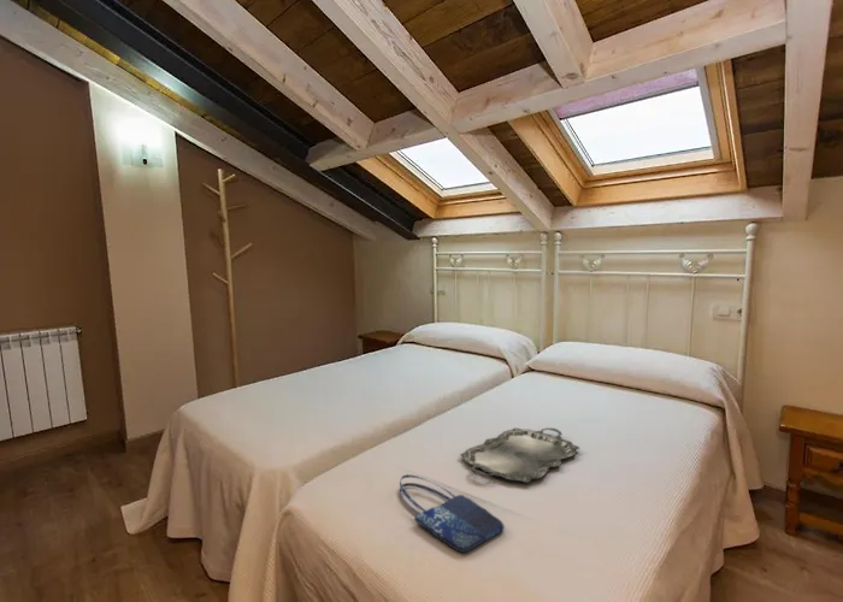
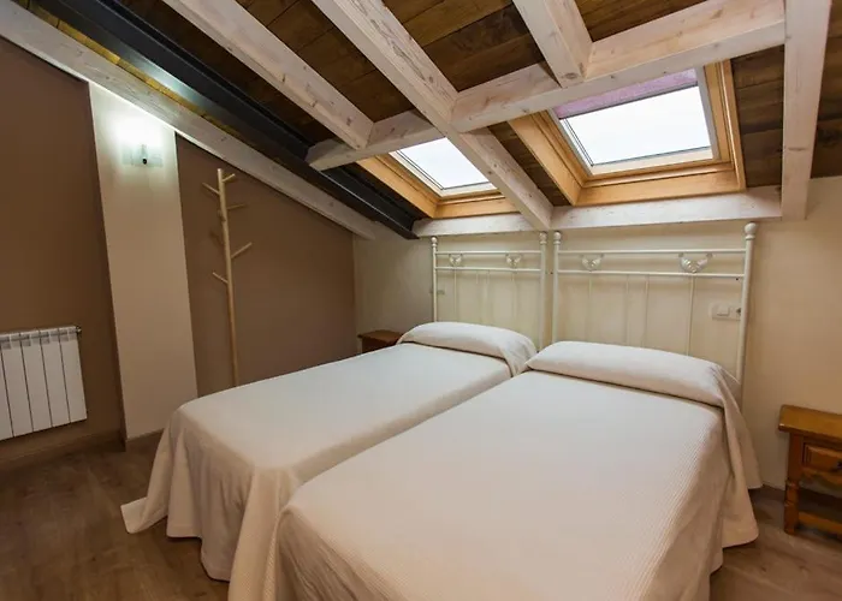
- serving tray (520, 452)
- shopping bag (440, 506)
